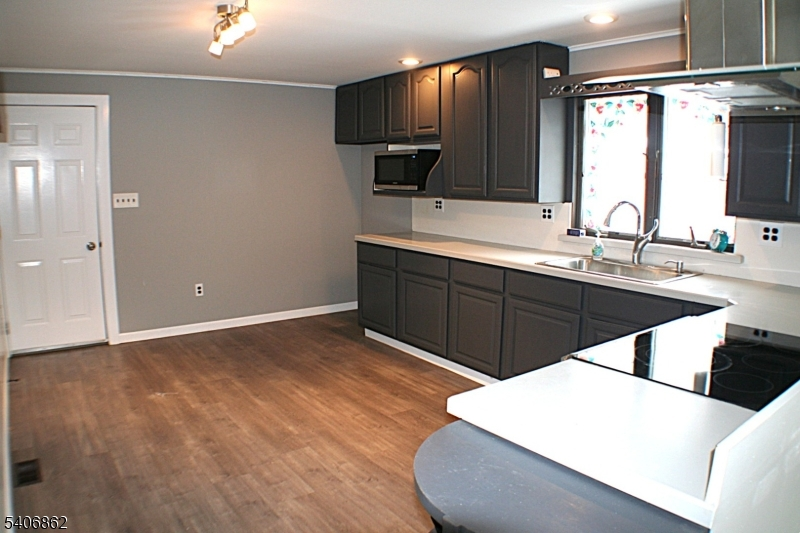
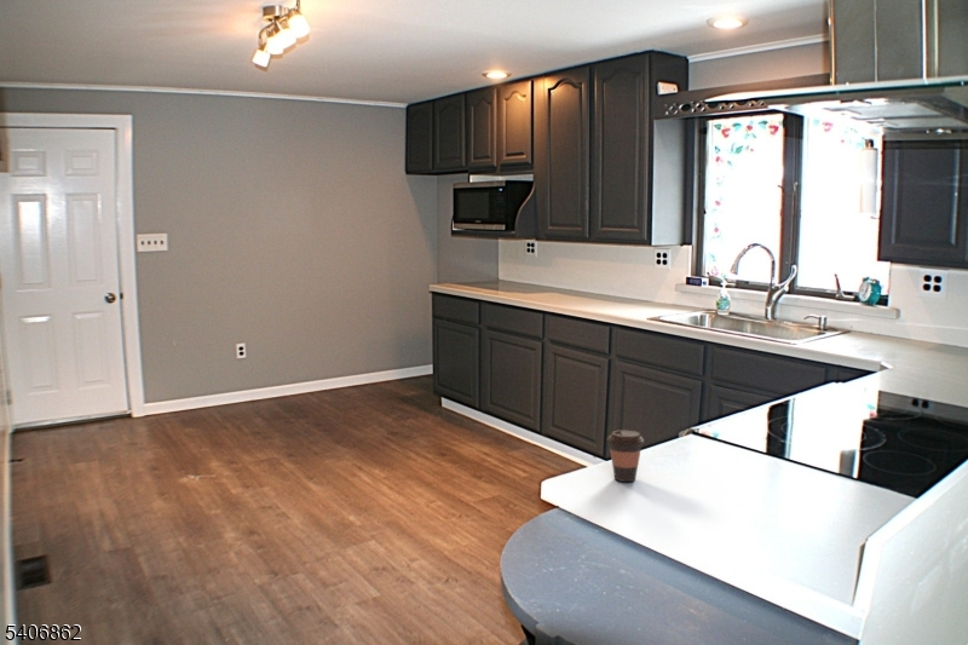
+ coffee cup (624, 456)
